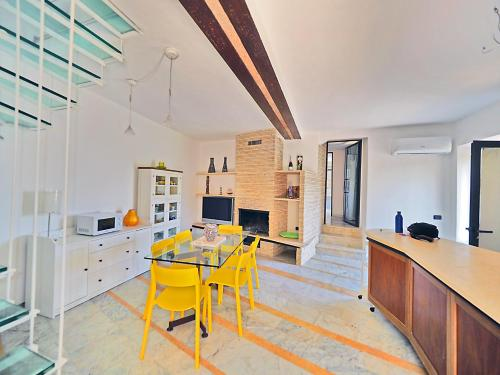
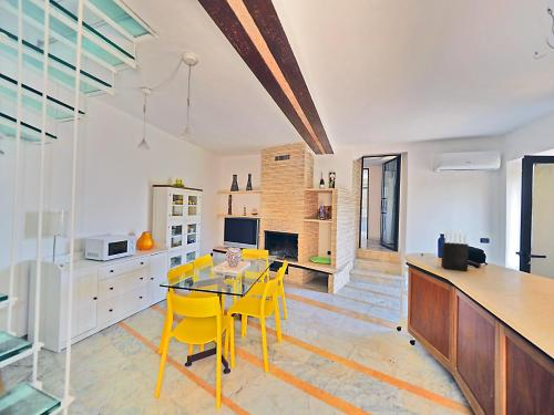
+ knife block (453, 249)
